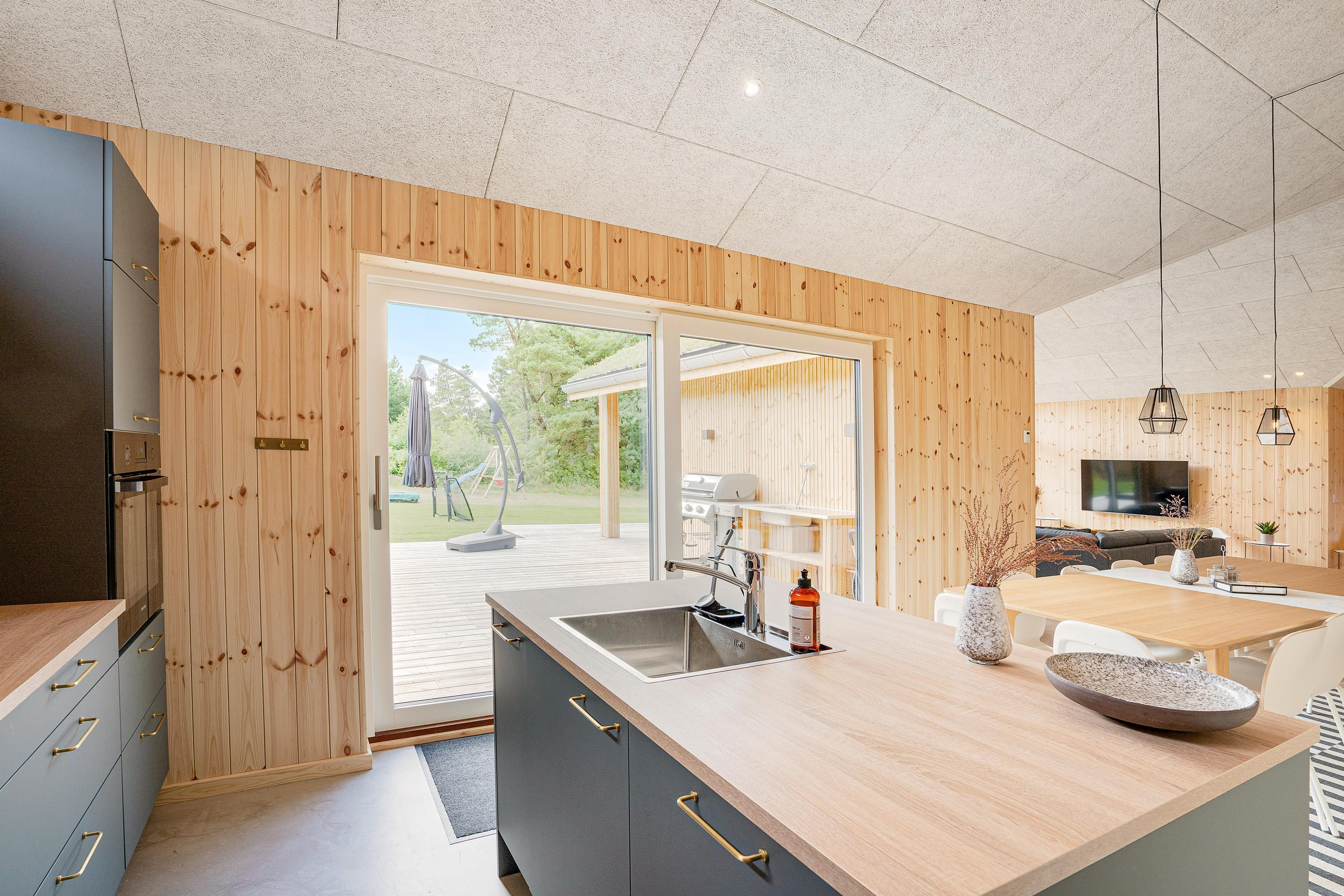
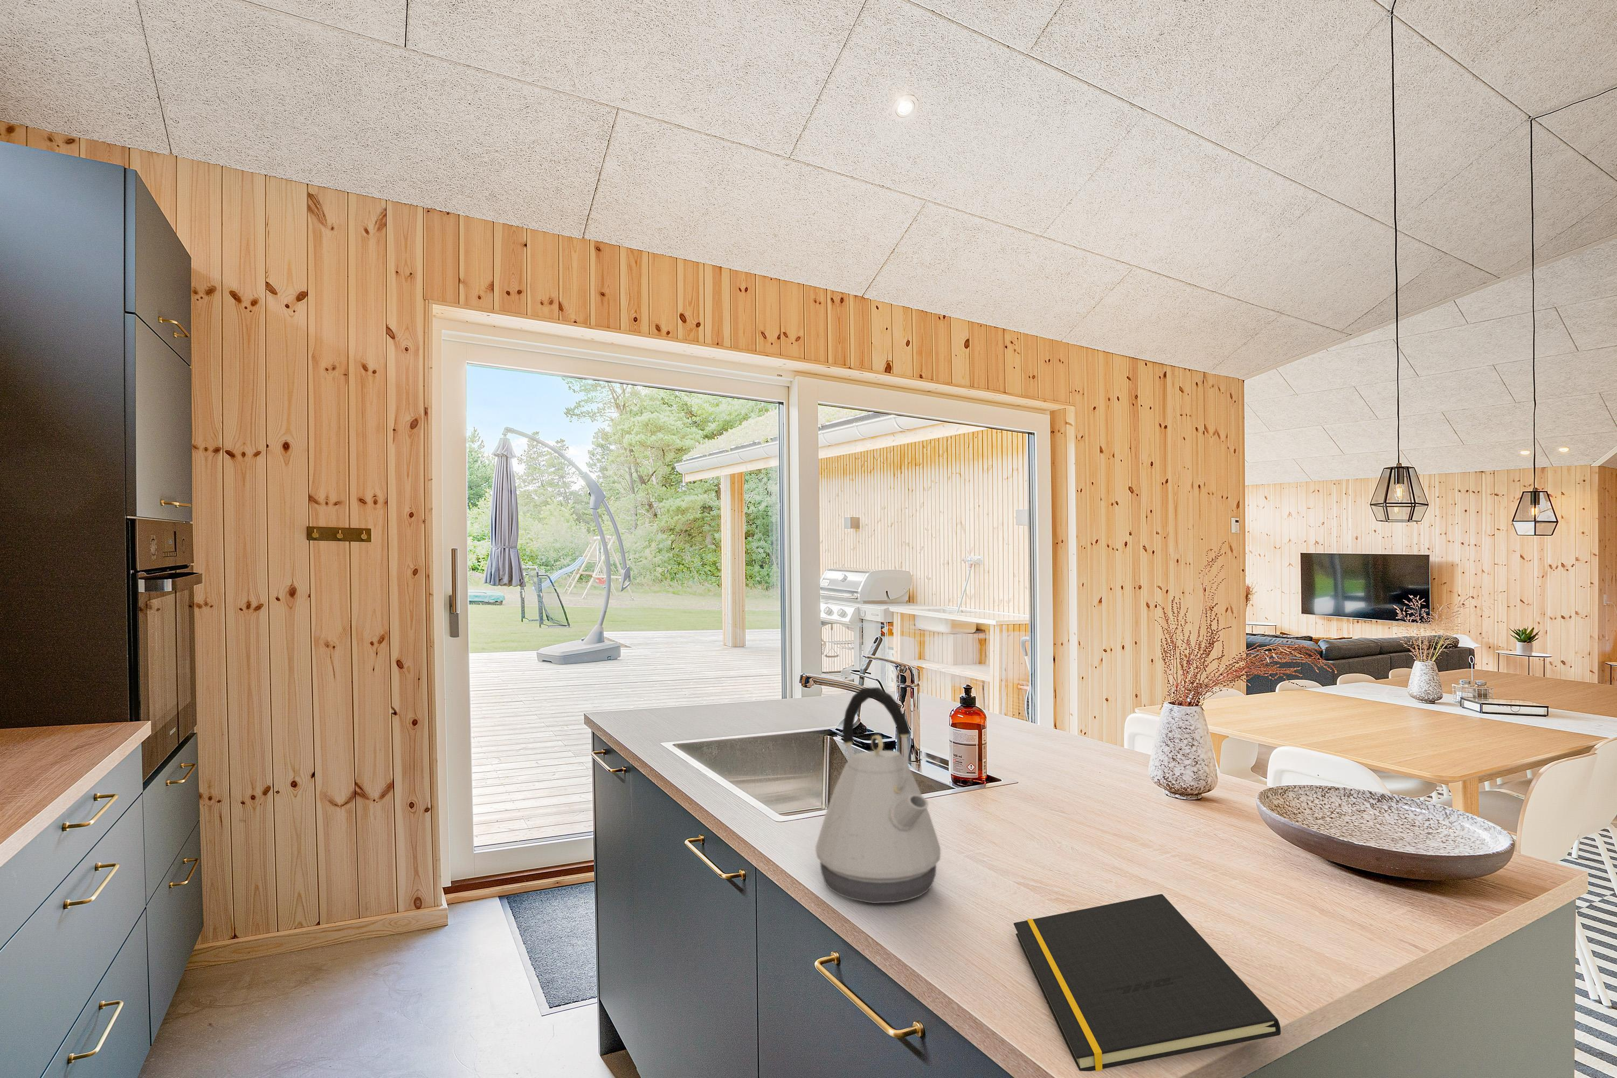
+ notepad (1127, 970)
+ kettle (879, 787)
